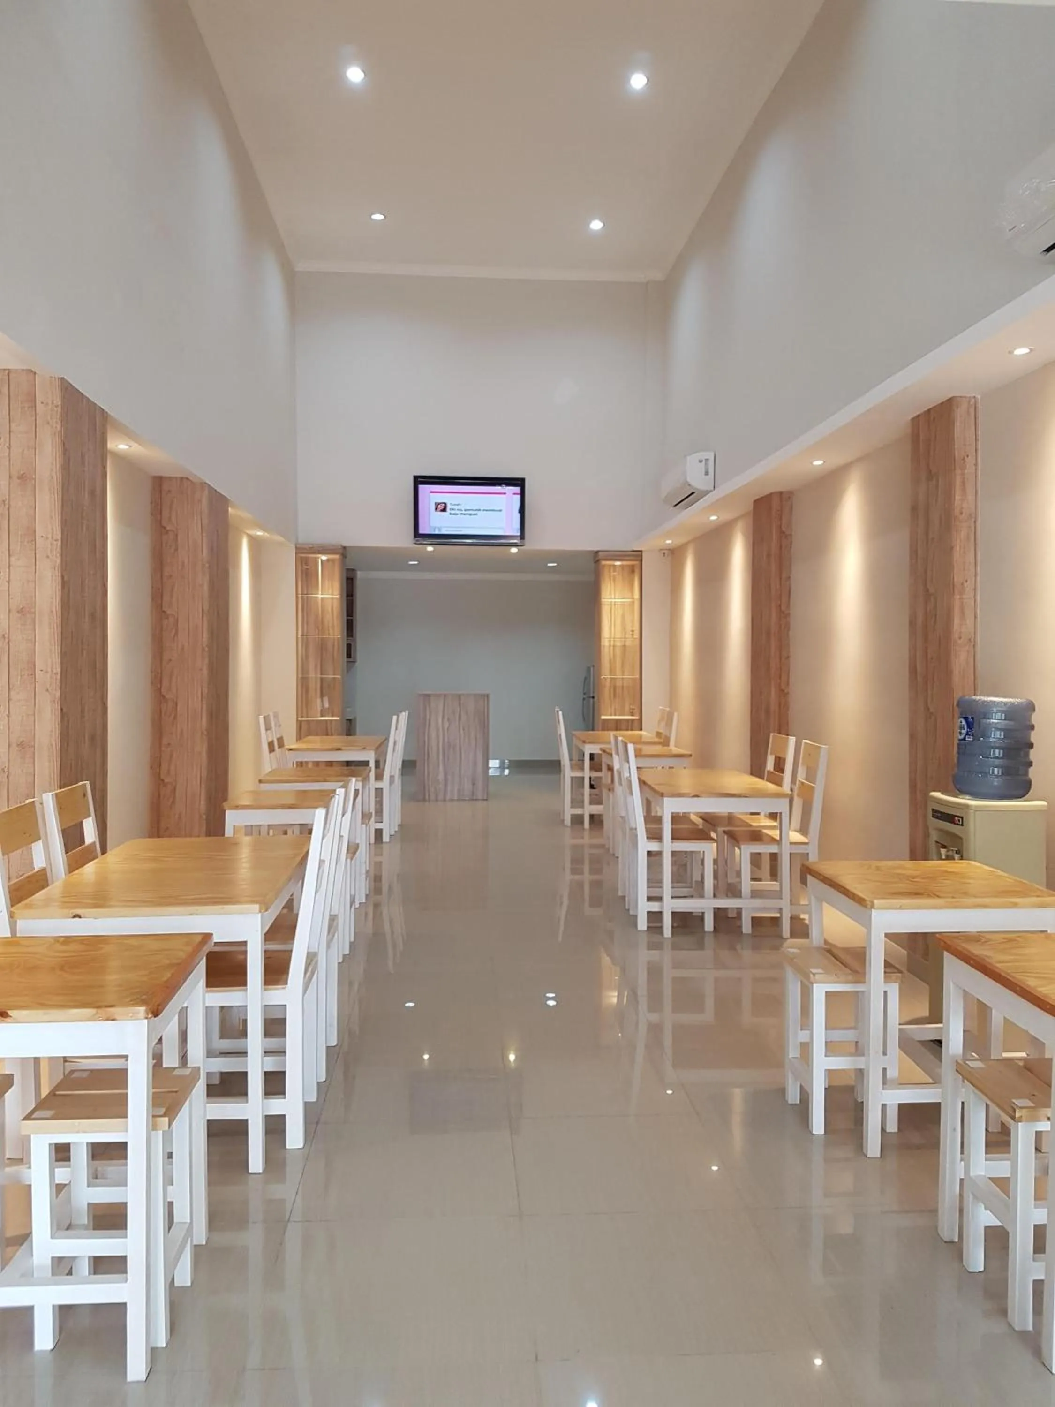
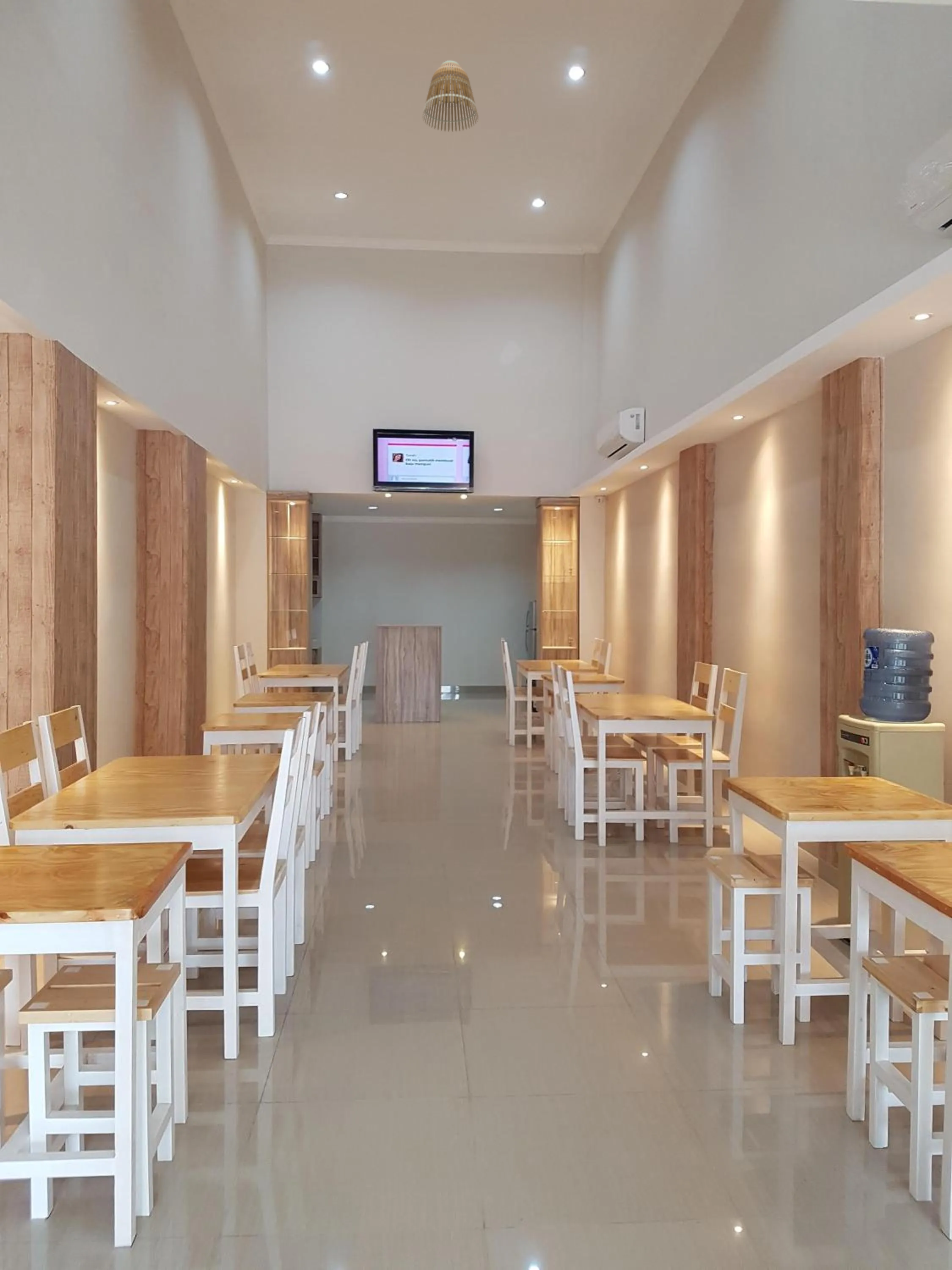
+ lamp shade (450, 91)
